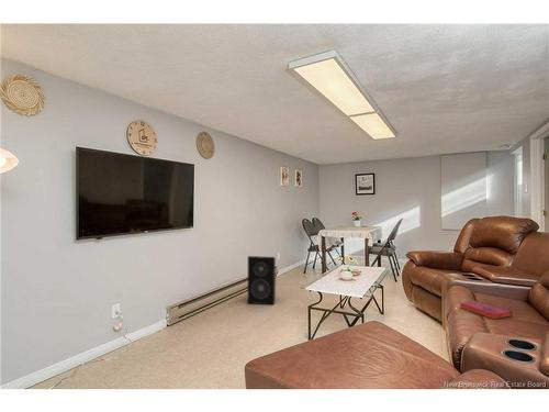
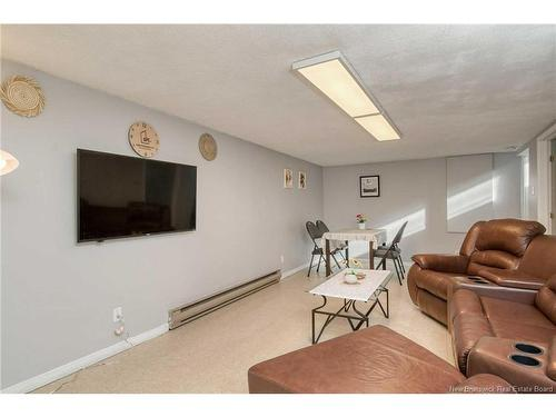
- speaker (262, 277)
- hardback book (484, 309)
